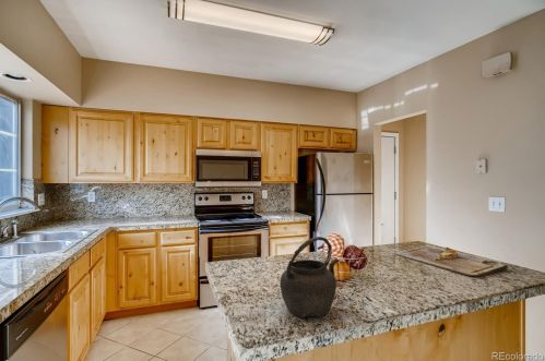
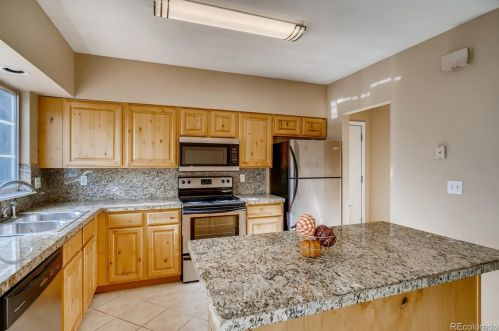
- kettle (315, 272)
- cutting board (446, 255)
